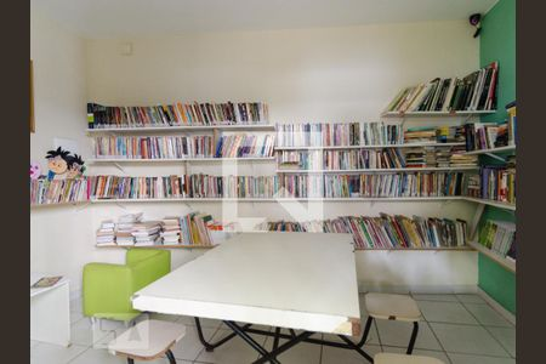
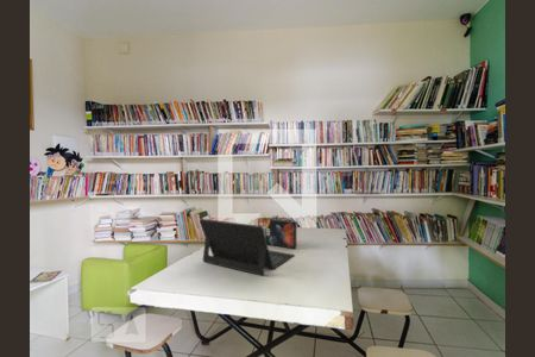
+ game box (276, 232)
+ laptop (248, 238)
